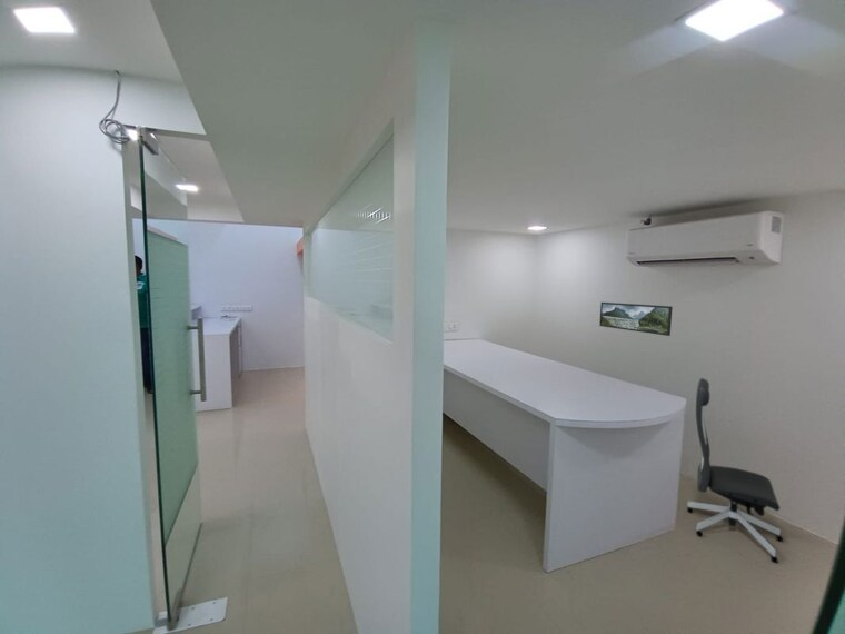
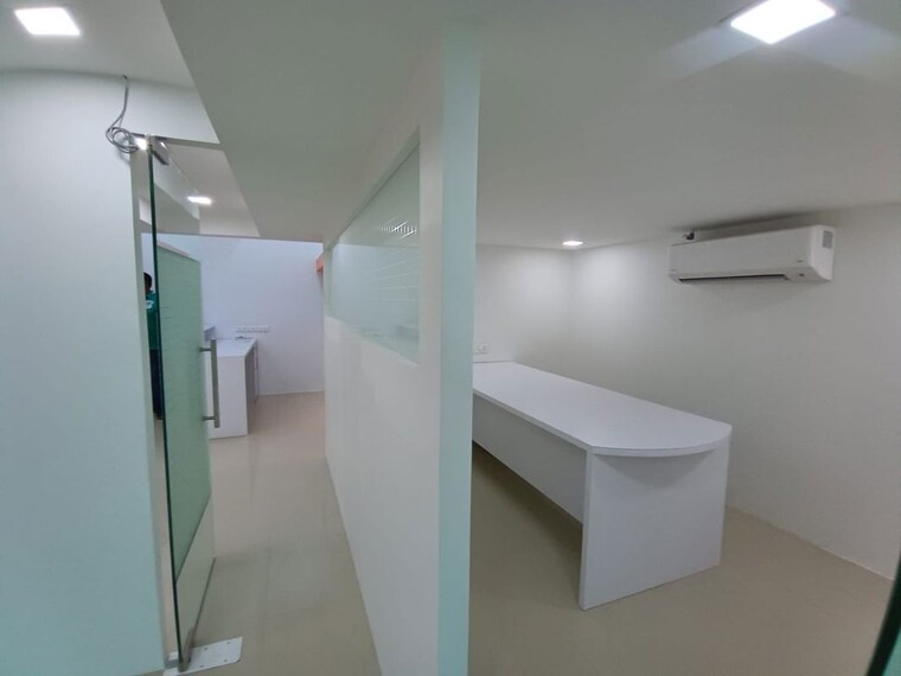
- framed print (632, 317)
- office chair (737, 468)
